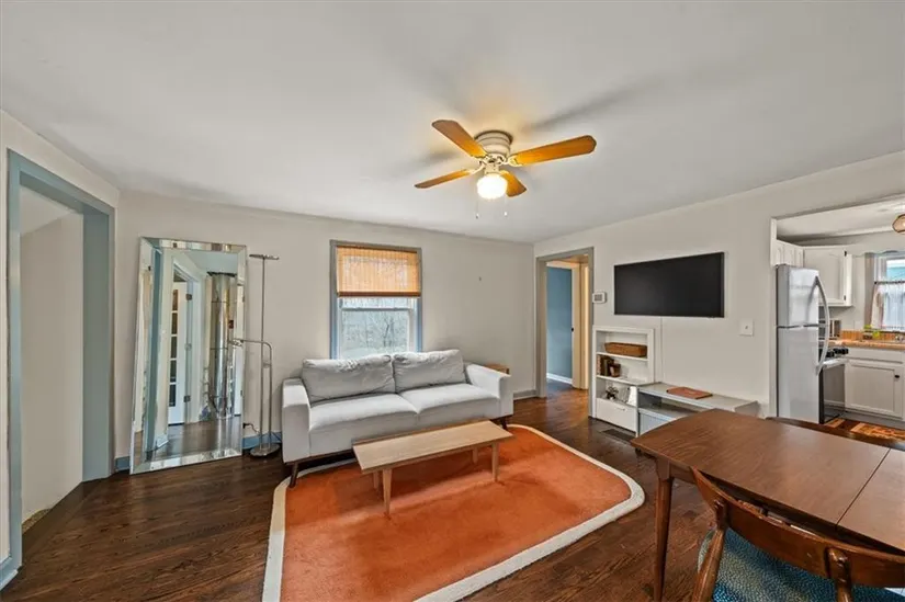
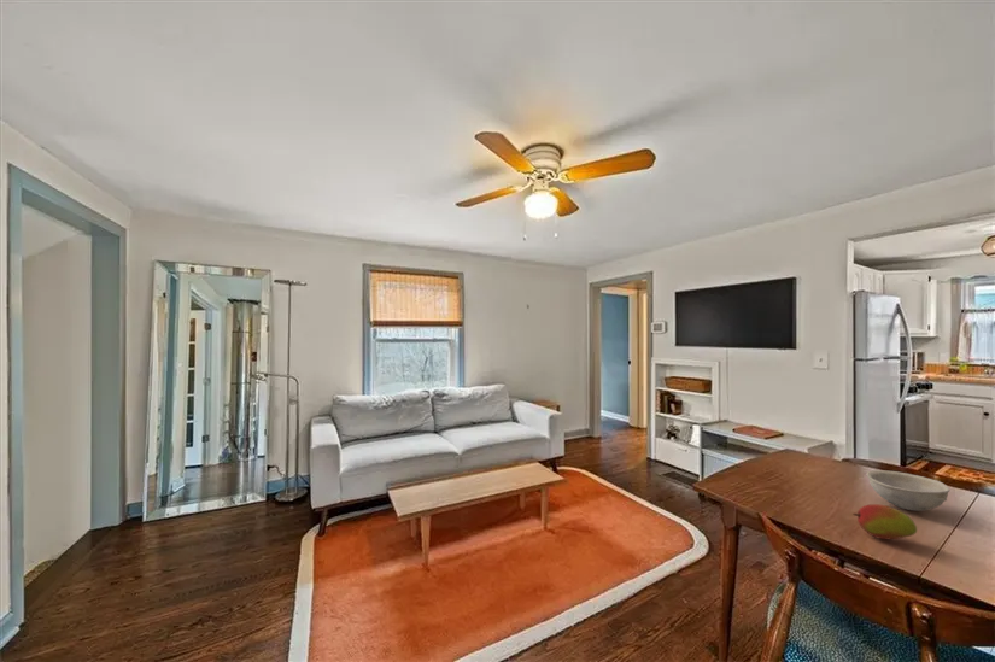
+ bowl (906, 493)
+ fruit (883, 521)
